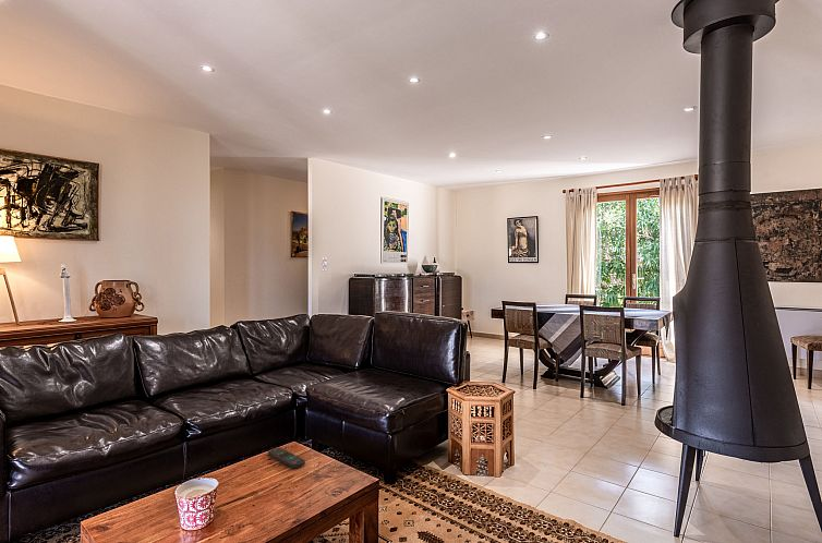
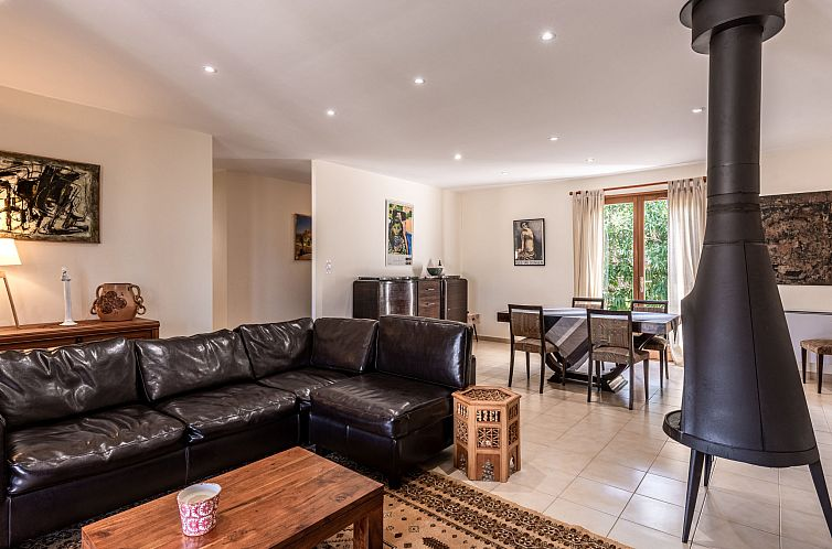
- remote control (286, 457)
